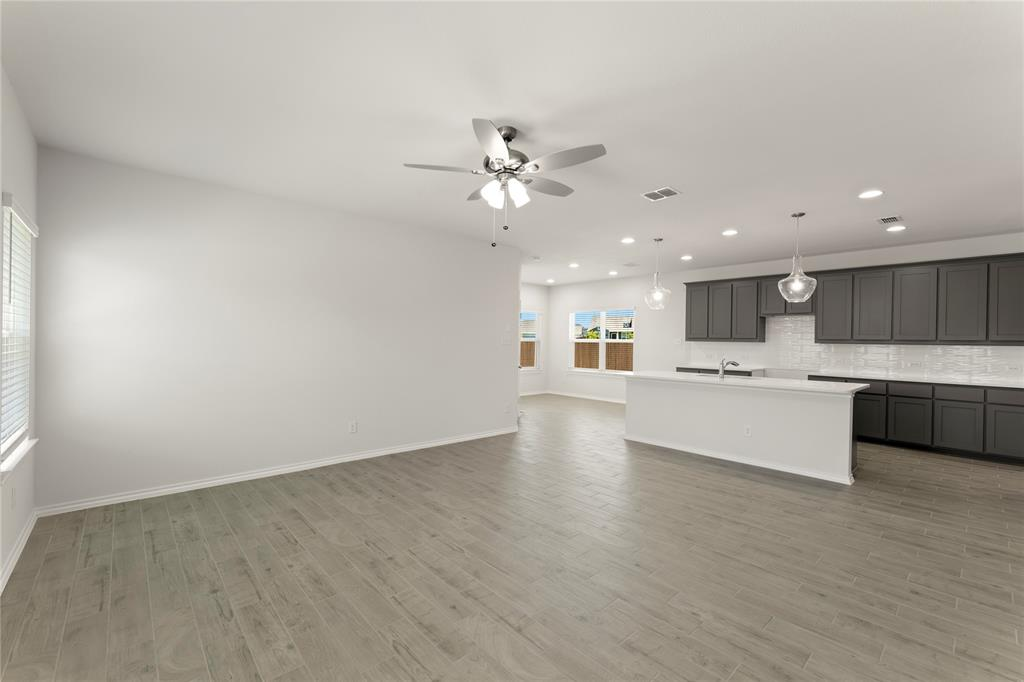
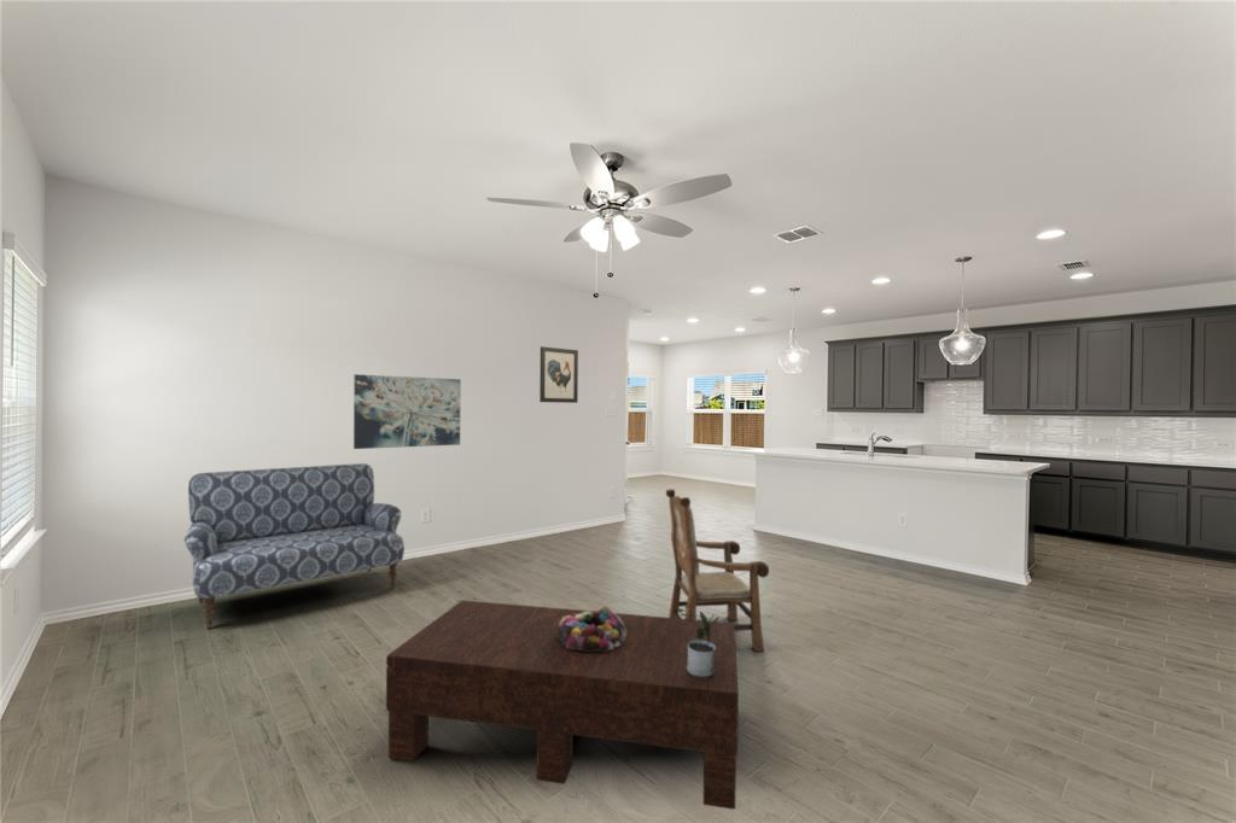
+ wall art (559, 375)
+ potted plant (699, 638)
+ sofa (299, 532)
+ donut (591, 625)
+ wall art (410, 412)
+ coffee table (572, 685)
+ armchair (712, 562)
